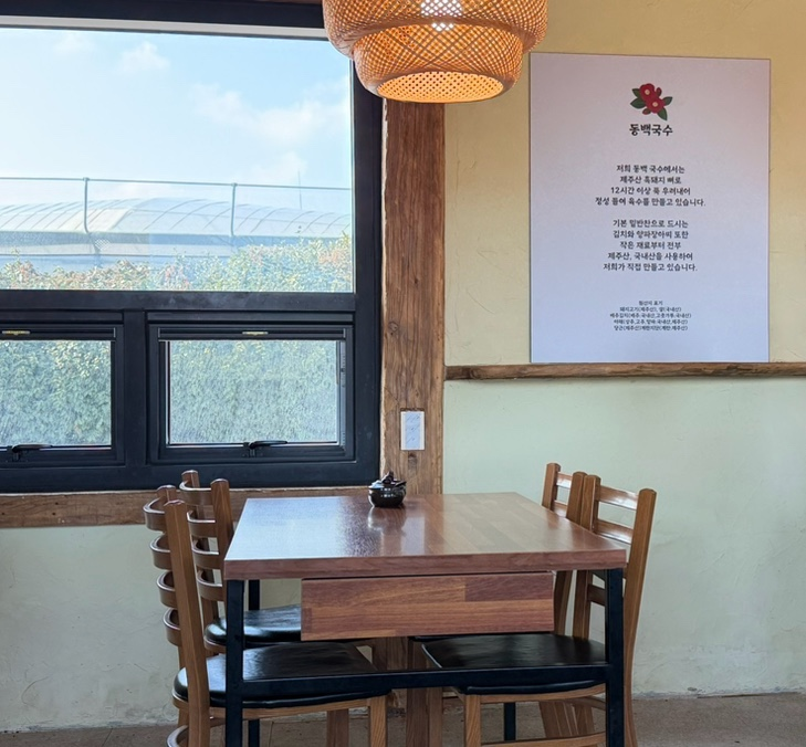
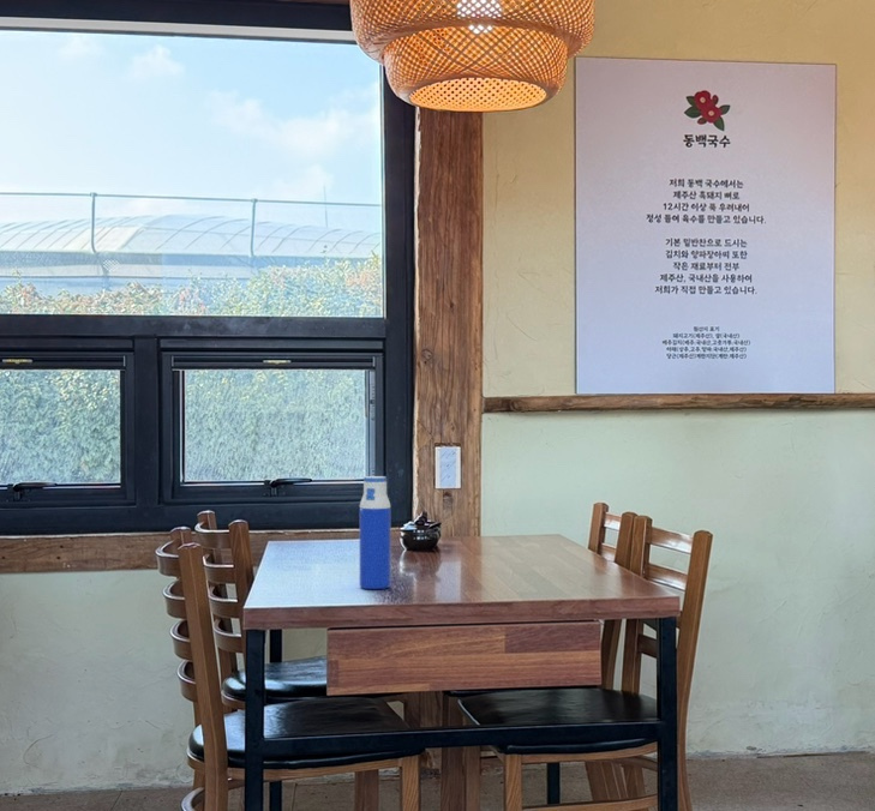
+ water bottle (374, 531)
